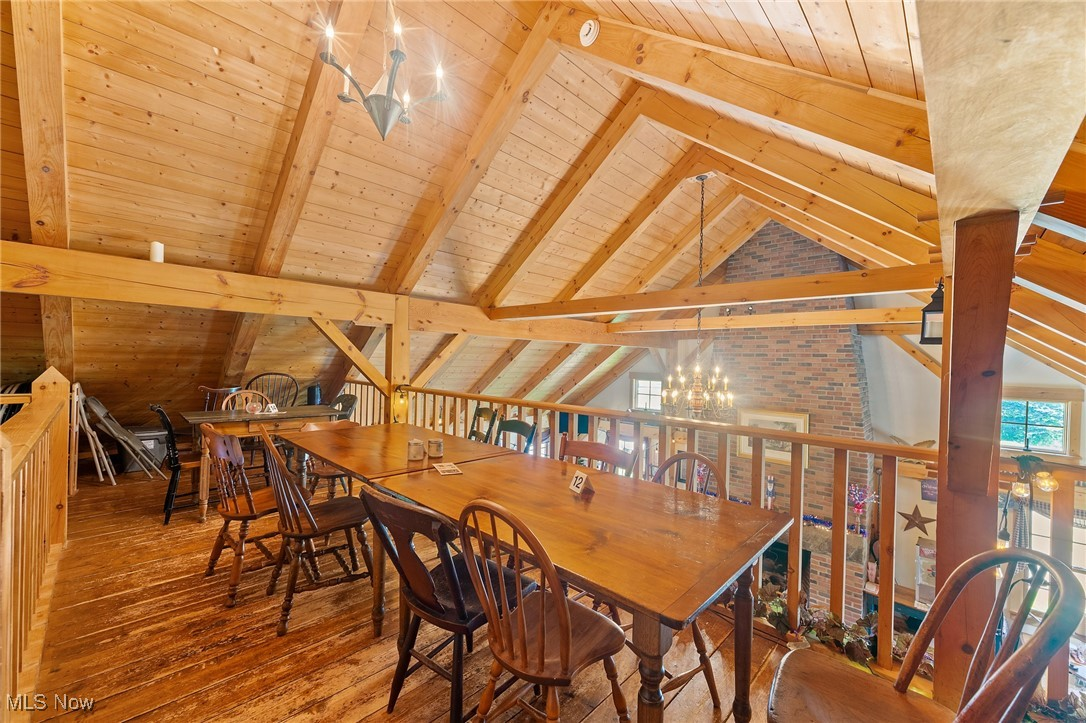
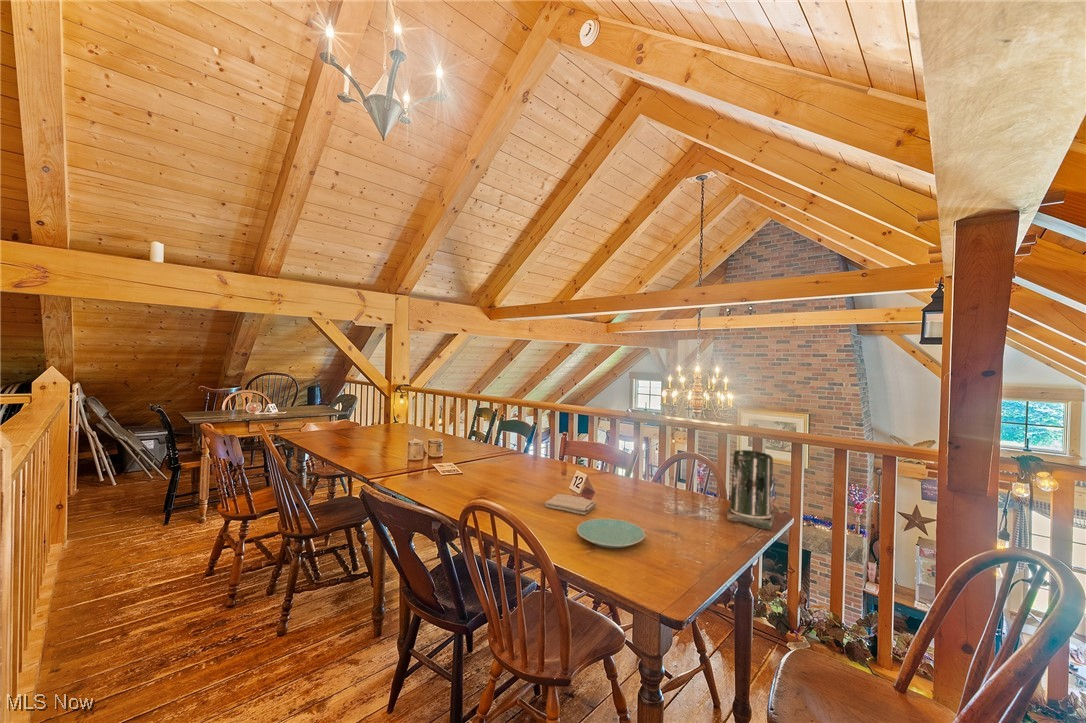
+ pitcher (753, 486)
+ plate (610, 534)
+ washcloth (570, 503)
